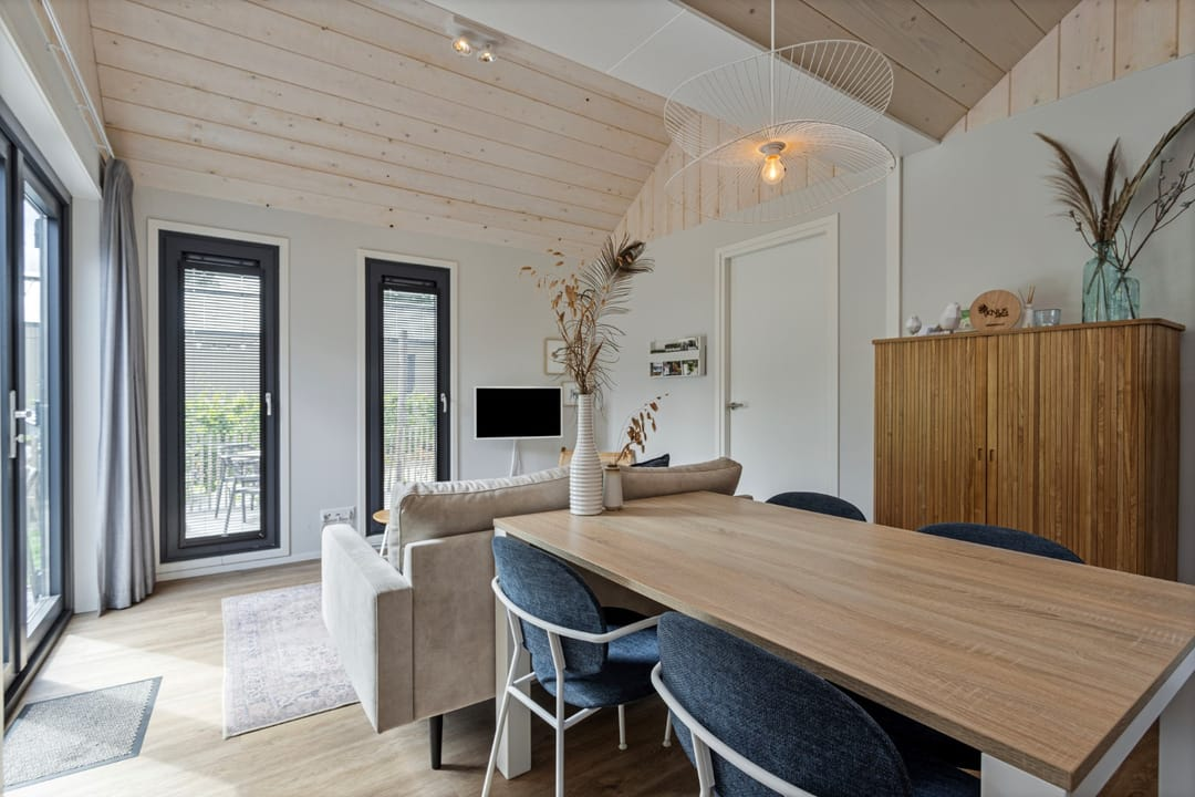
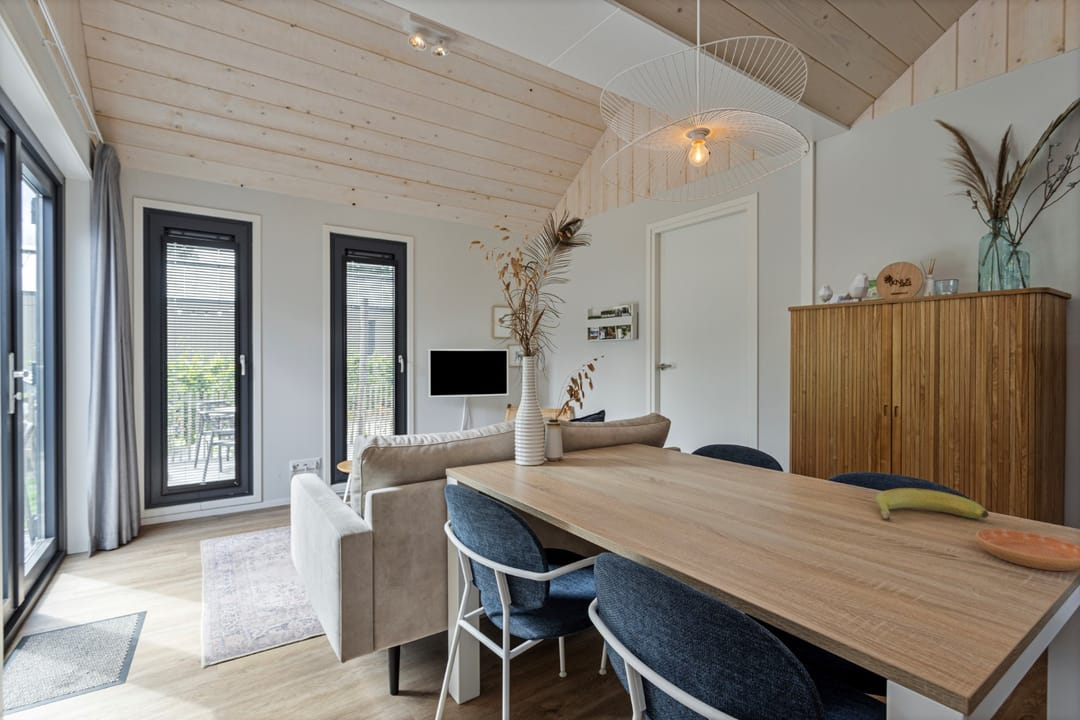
+ saucer (1030, 549)
+ banana (919, 505)
